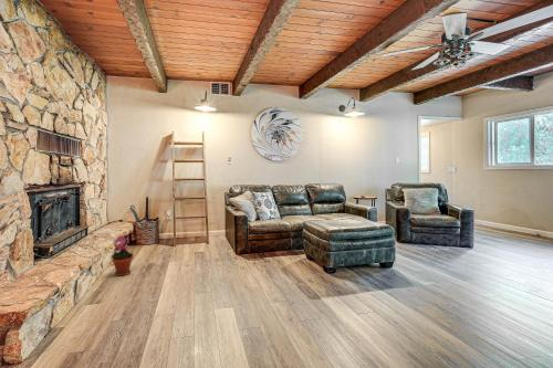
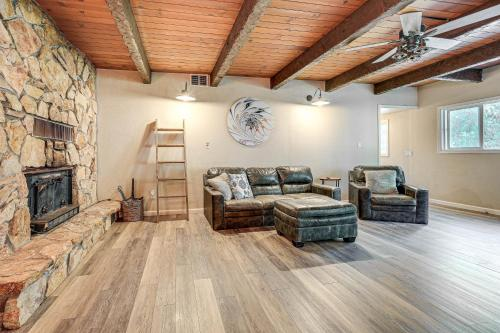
- potted plant (121, 254)
